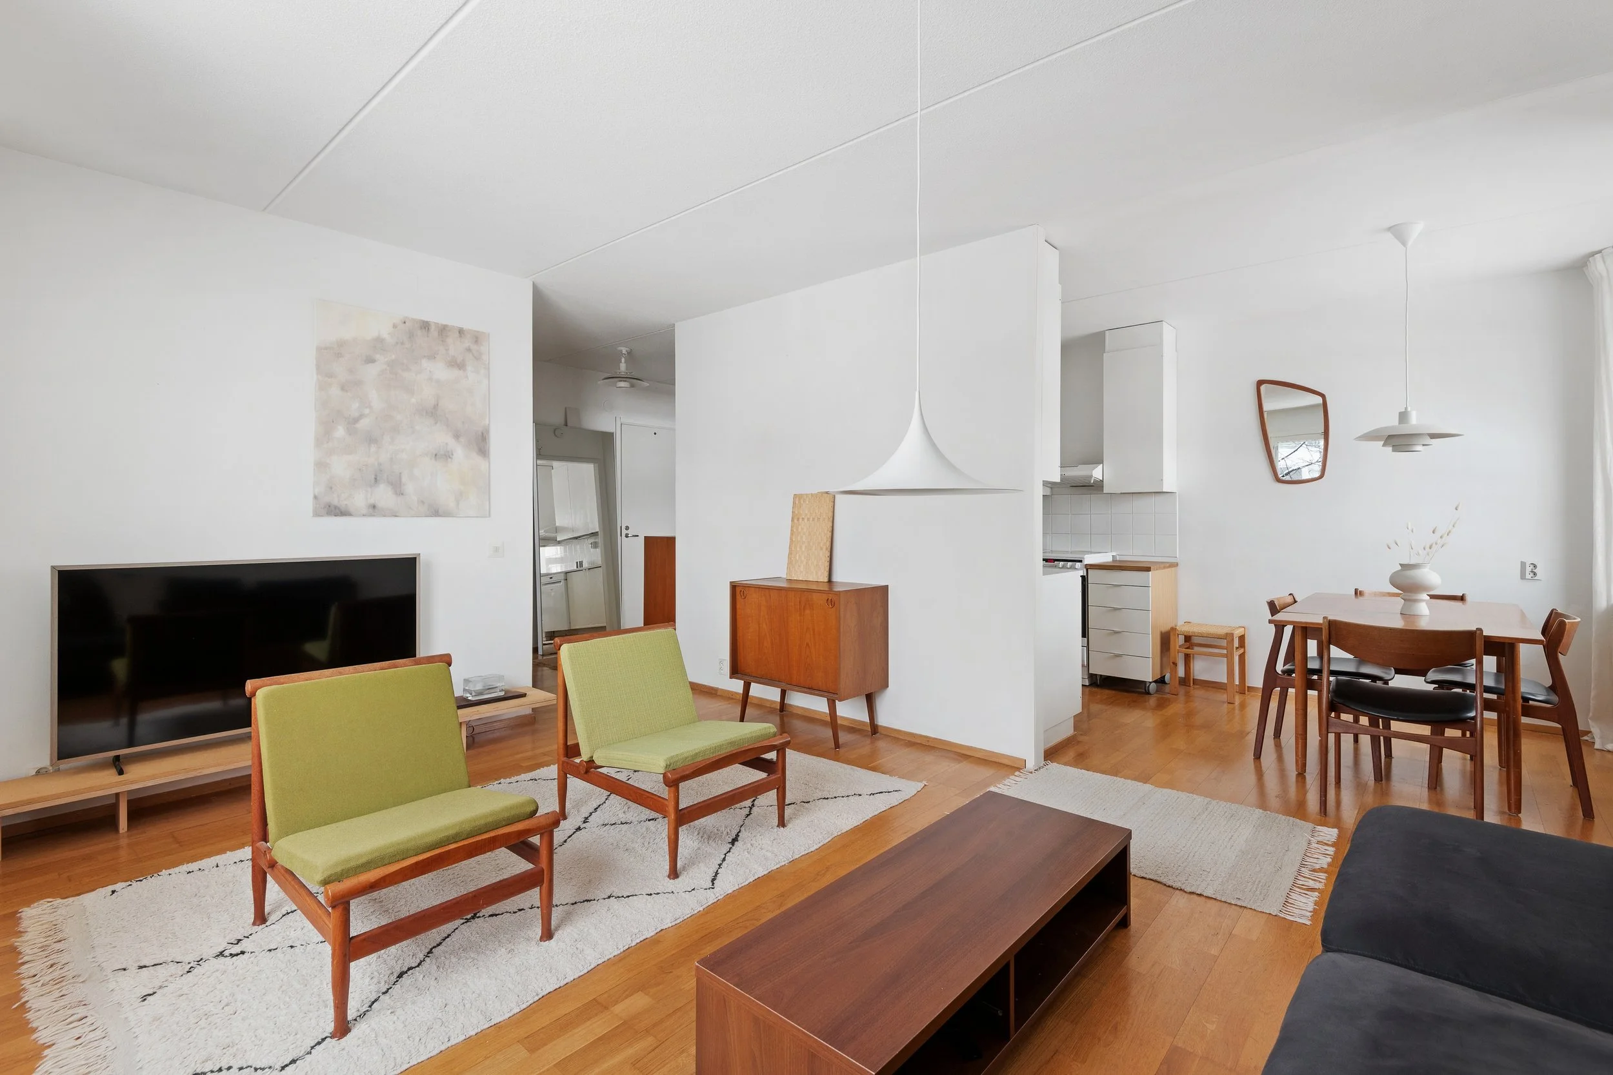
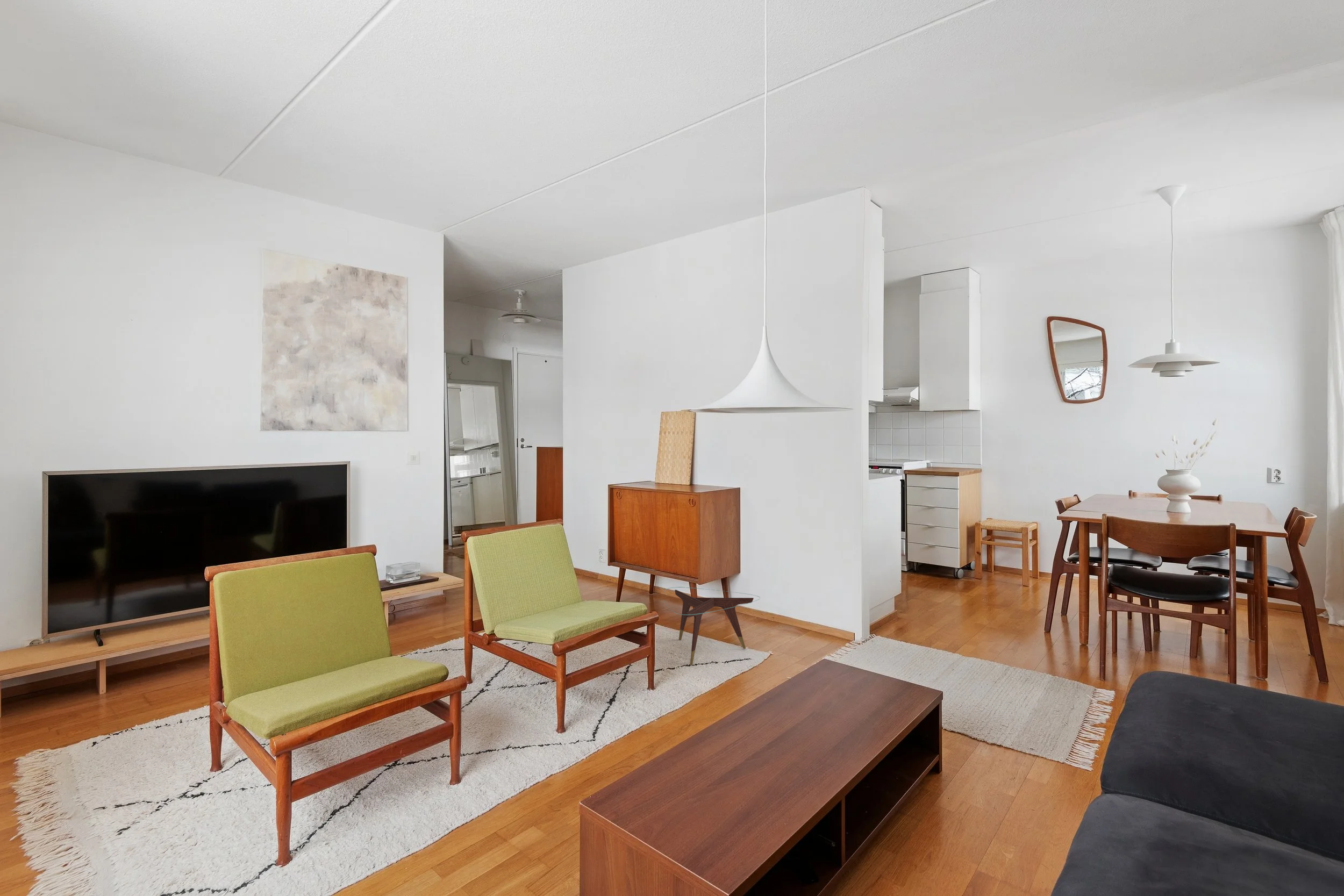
+ side table (700, 622)
